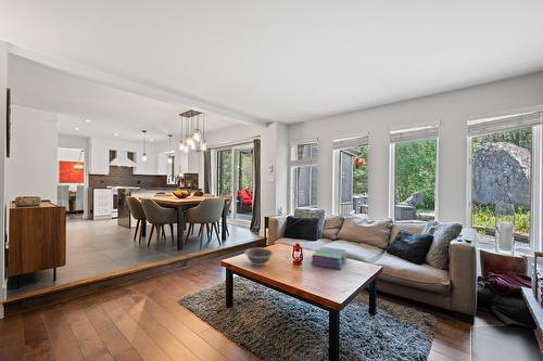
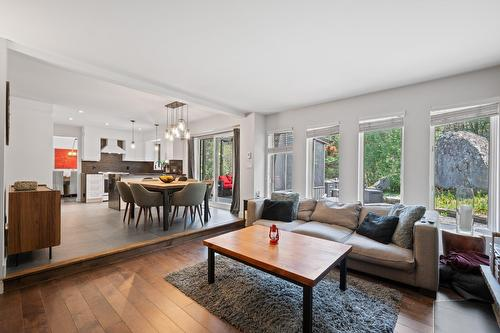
- decorative bowl (258, 257)
- stack of books (329, 256)
